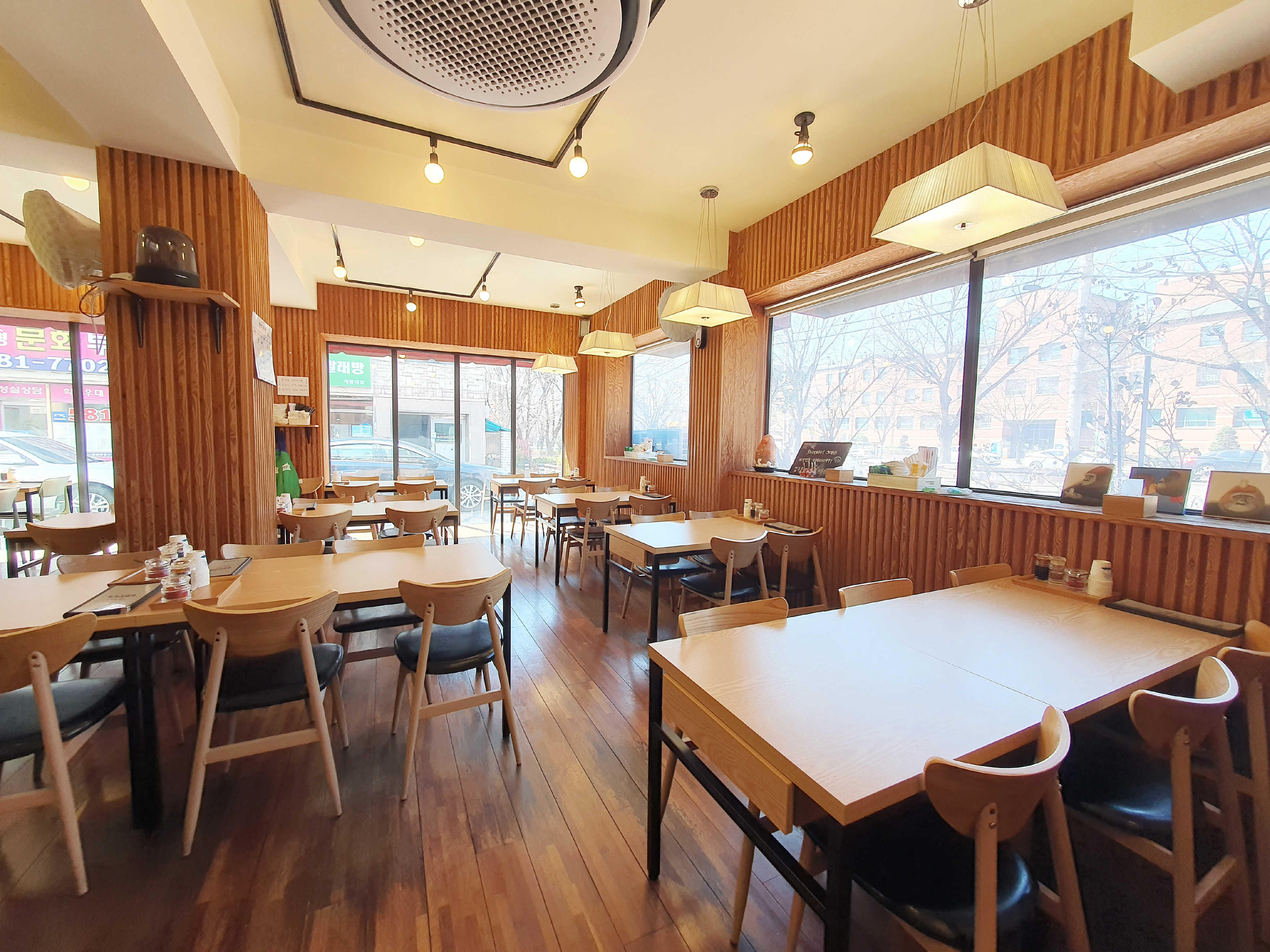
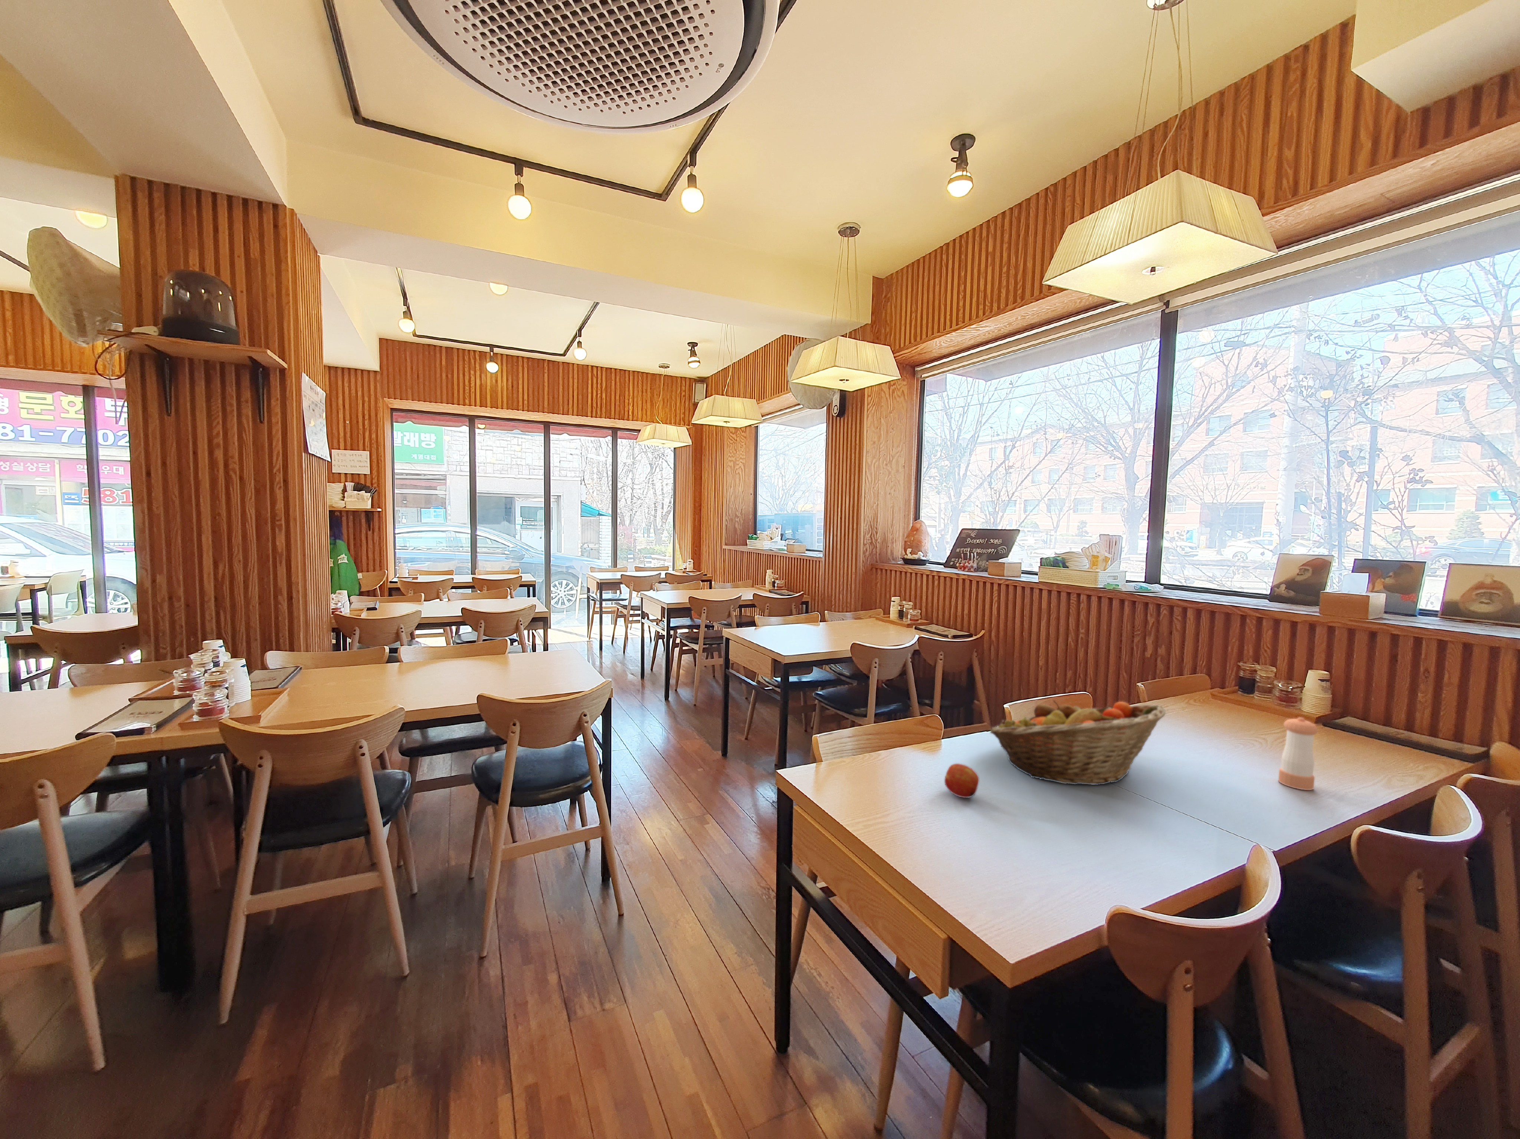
+ apple (962, 780)
+ pepper shaker (1299, 751)
+ fruit basket (1076, 732)
